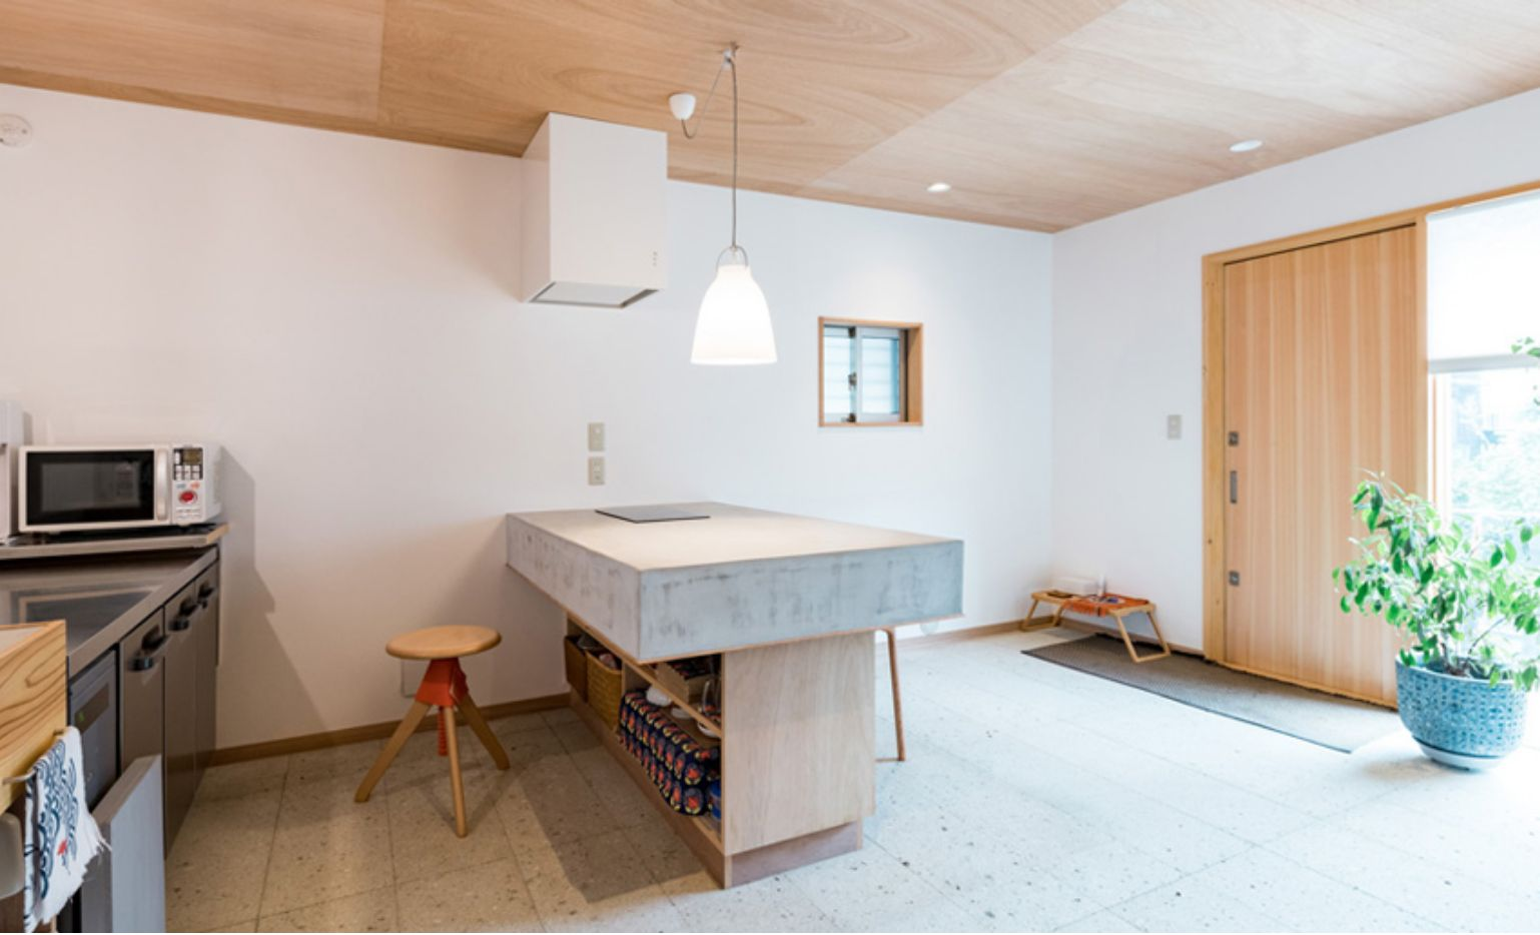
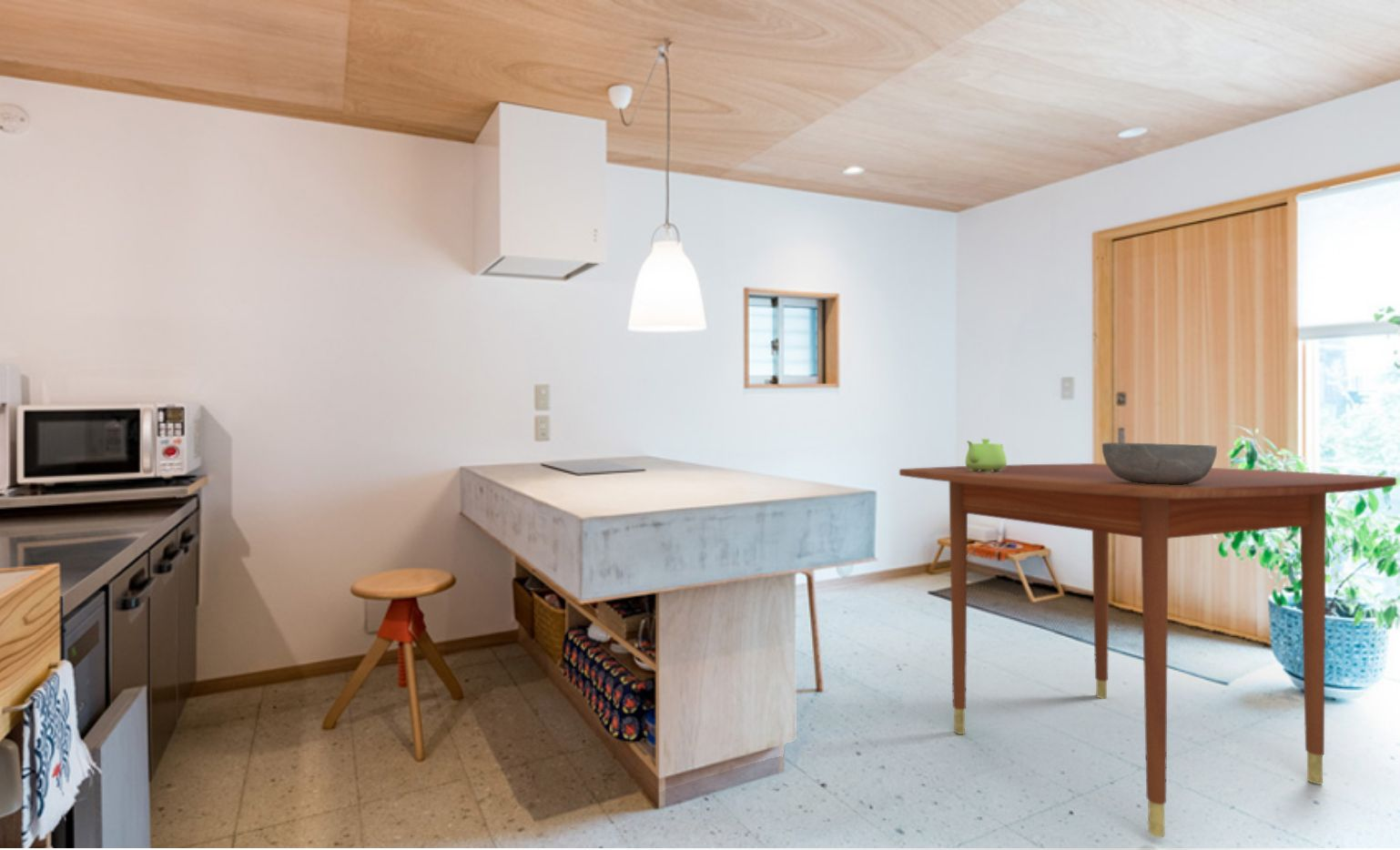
+ dining table (1108, 613)
+ teapot (984, 454)
+ bowl (1158, 462)
